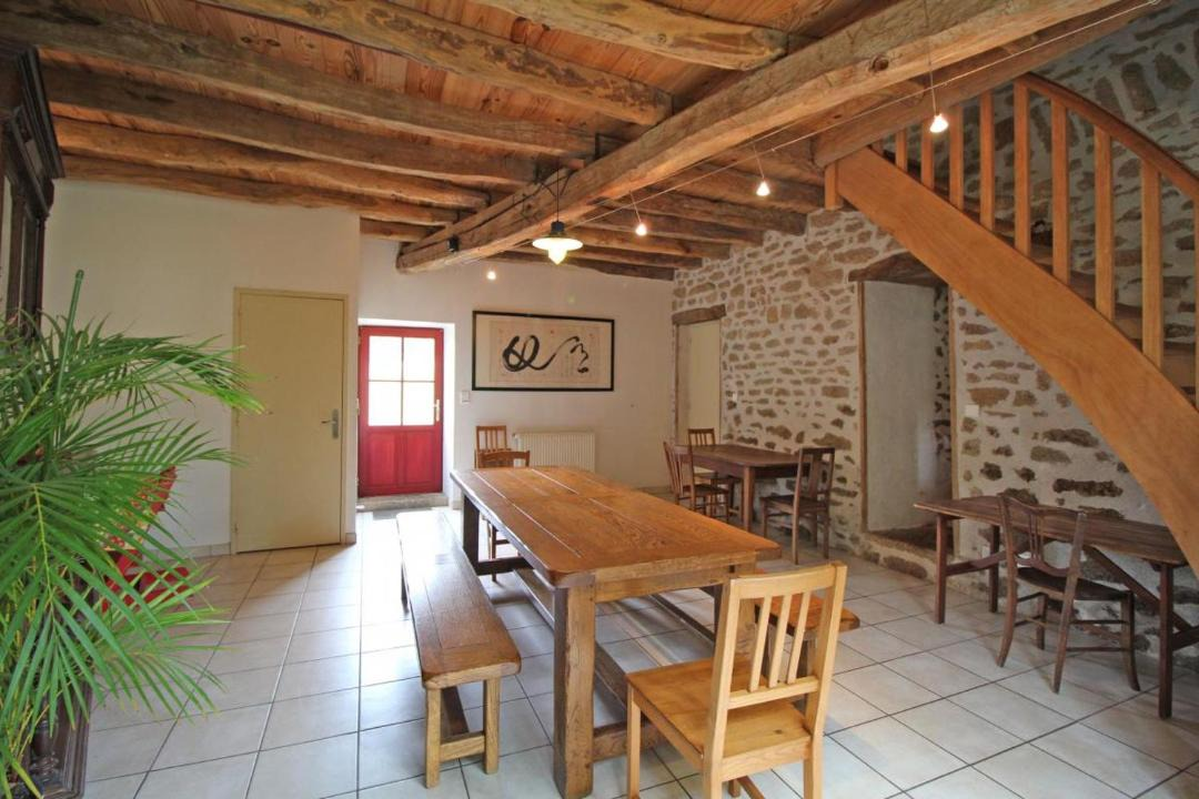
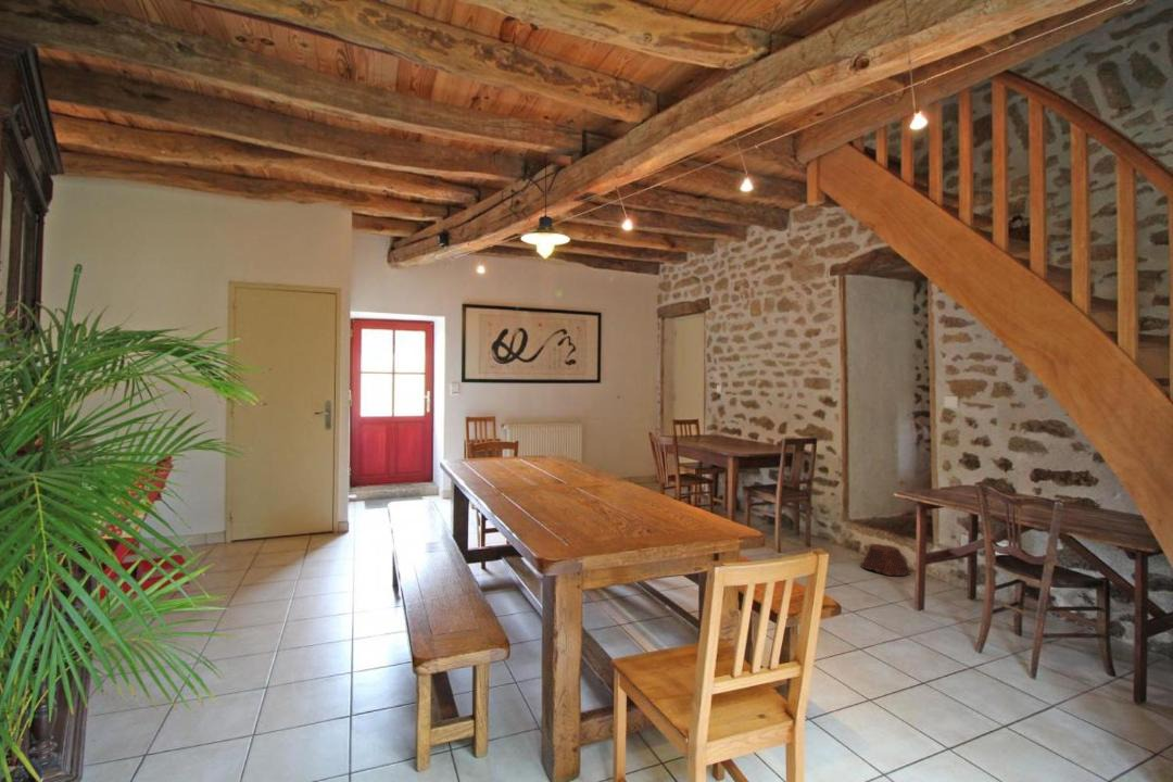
+ woven basket (885, 557)
